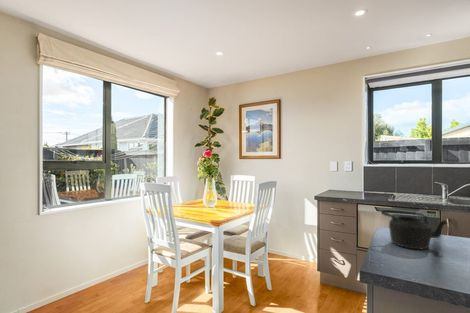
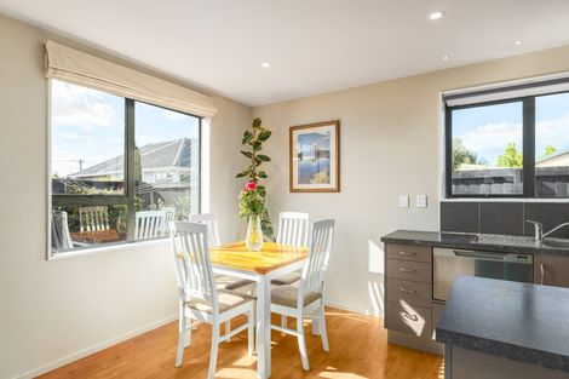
- teapot (412, 229)
